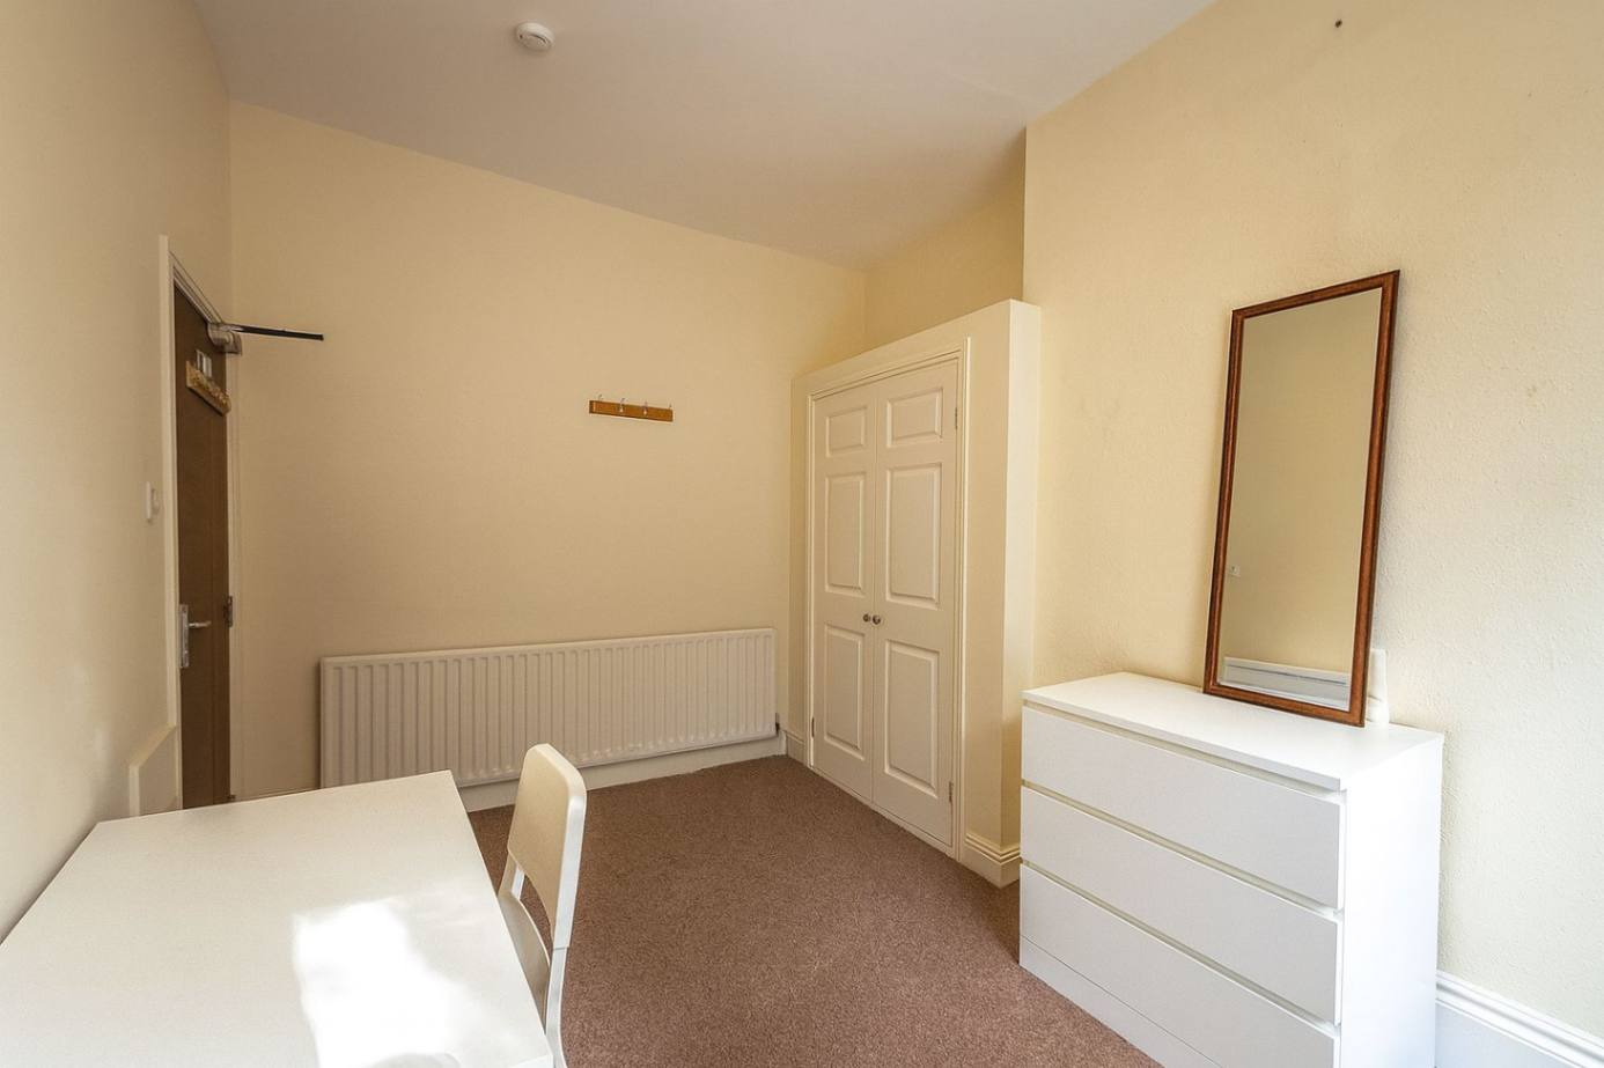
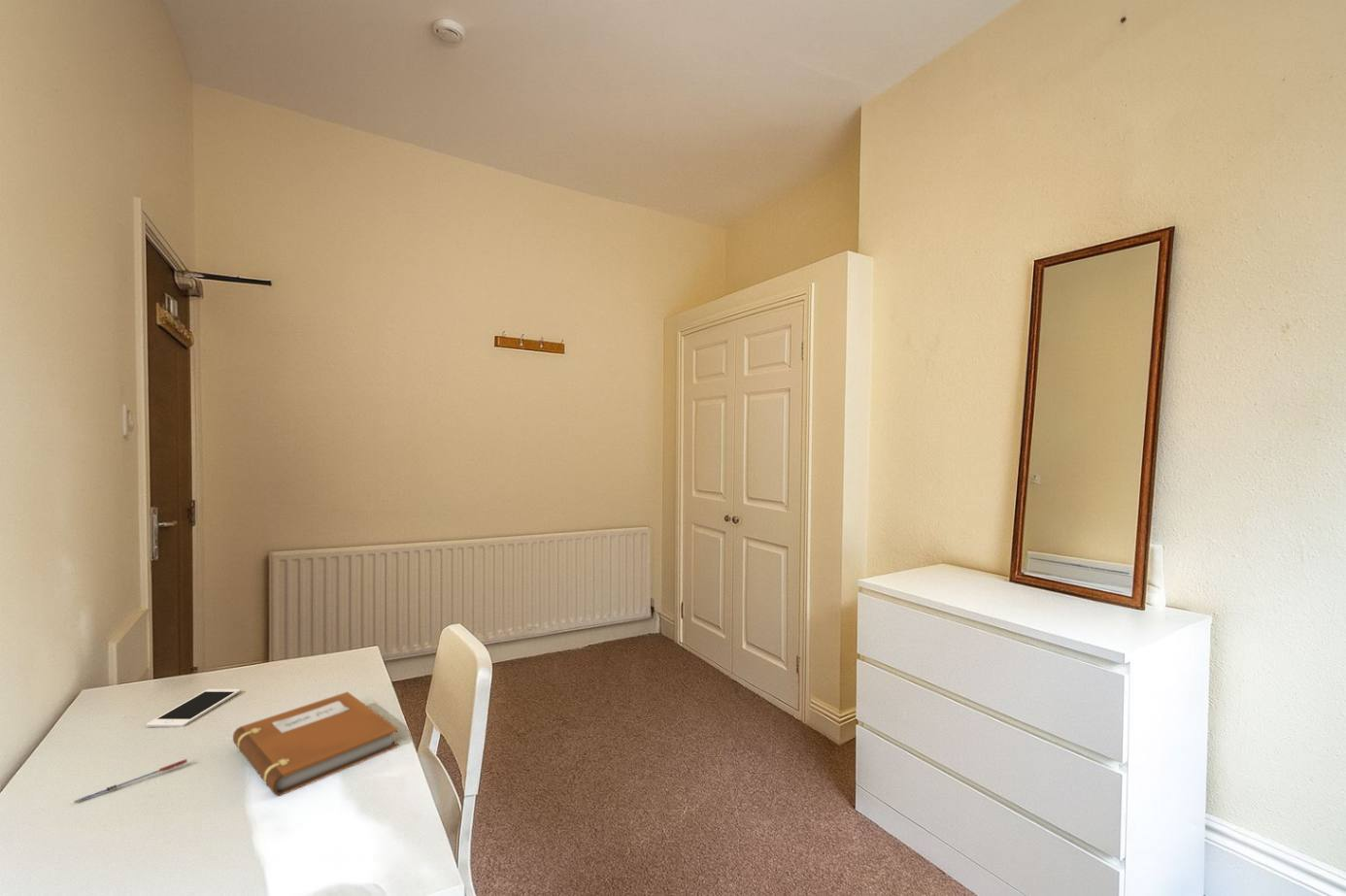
+ pen (133, 780)
+ cell phone (196, 707)
+ notebook (314, 736)
